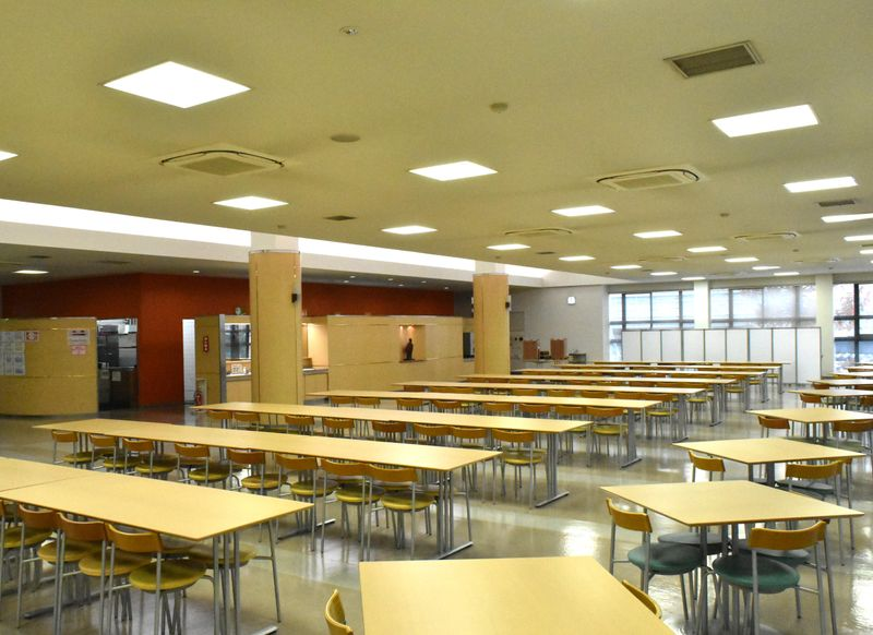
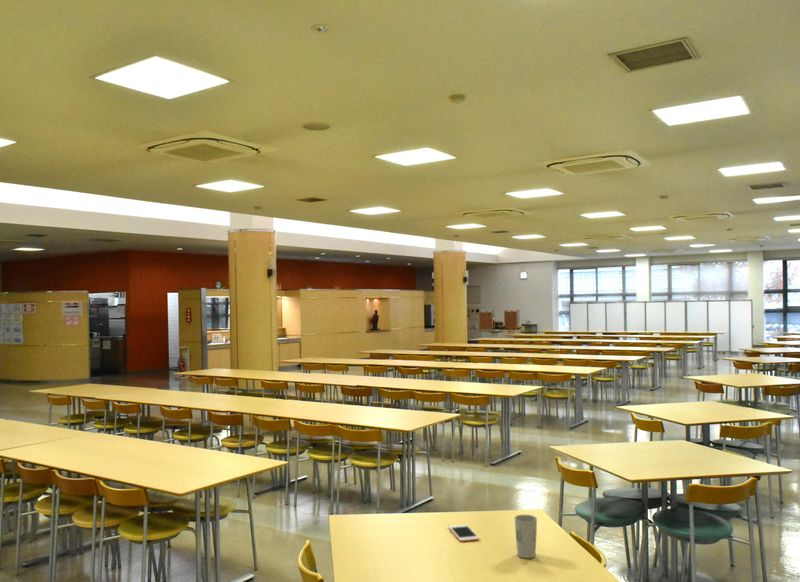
+ cell phone (463, 532)
+ cup (526, 536)
